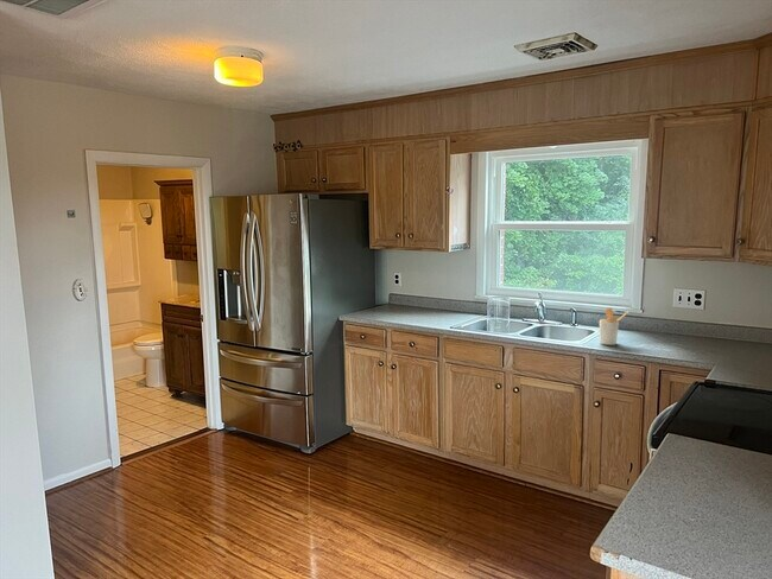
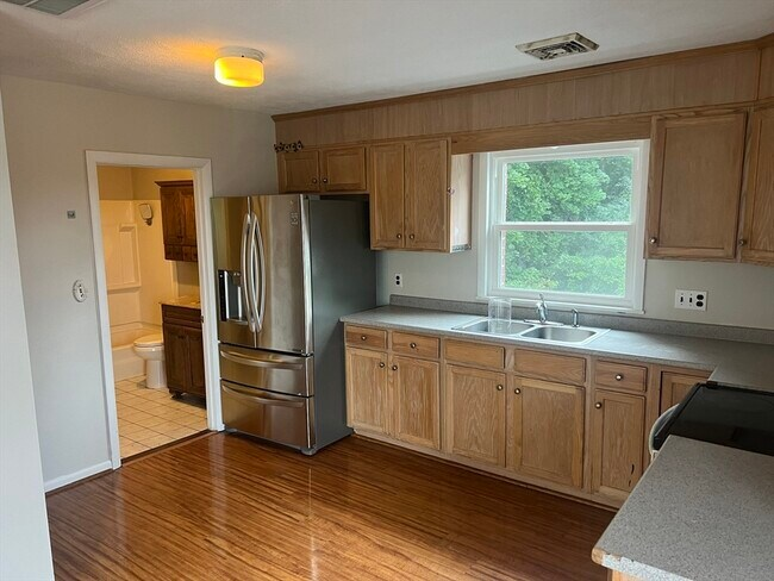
- utensil holder (614, 326)
